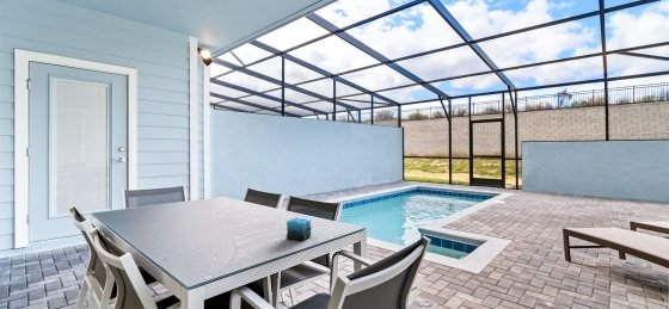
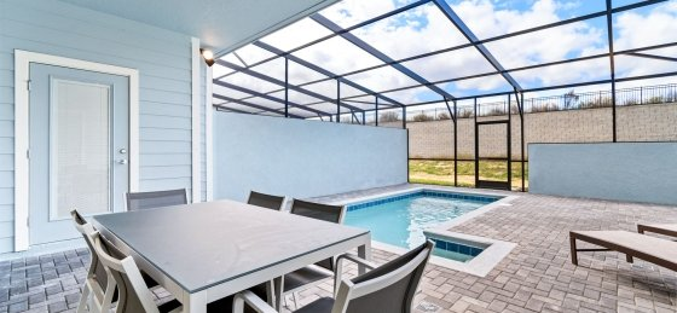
- candle (299, 224)
